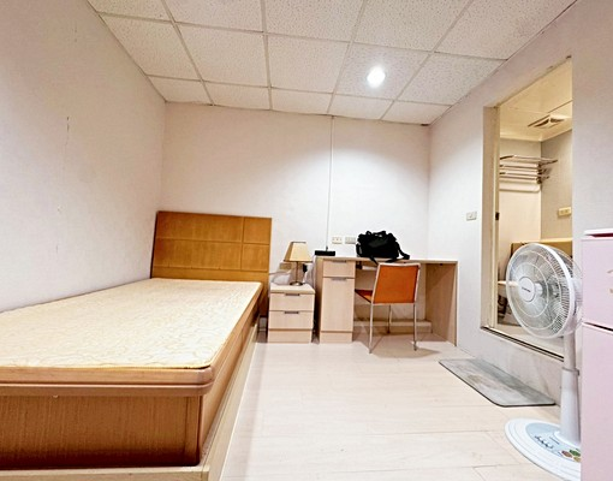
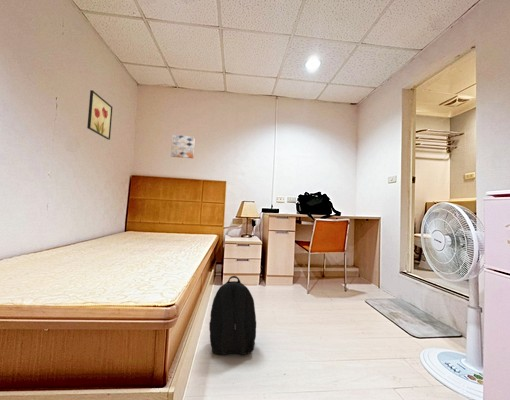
+ backpack (233, 311)
+ wall art (182, 146)
+ wall art (100, 116)
